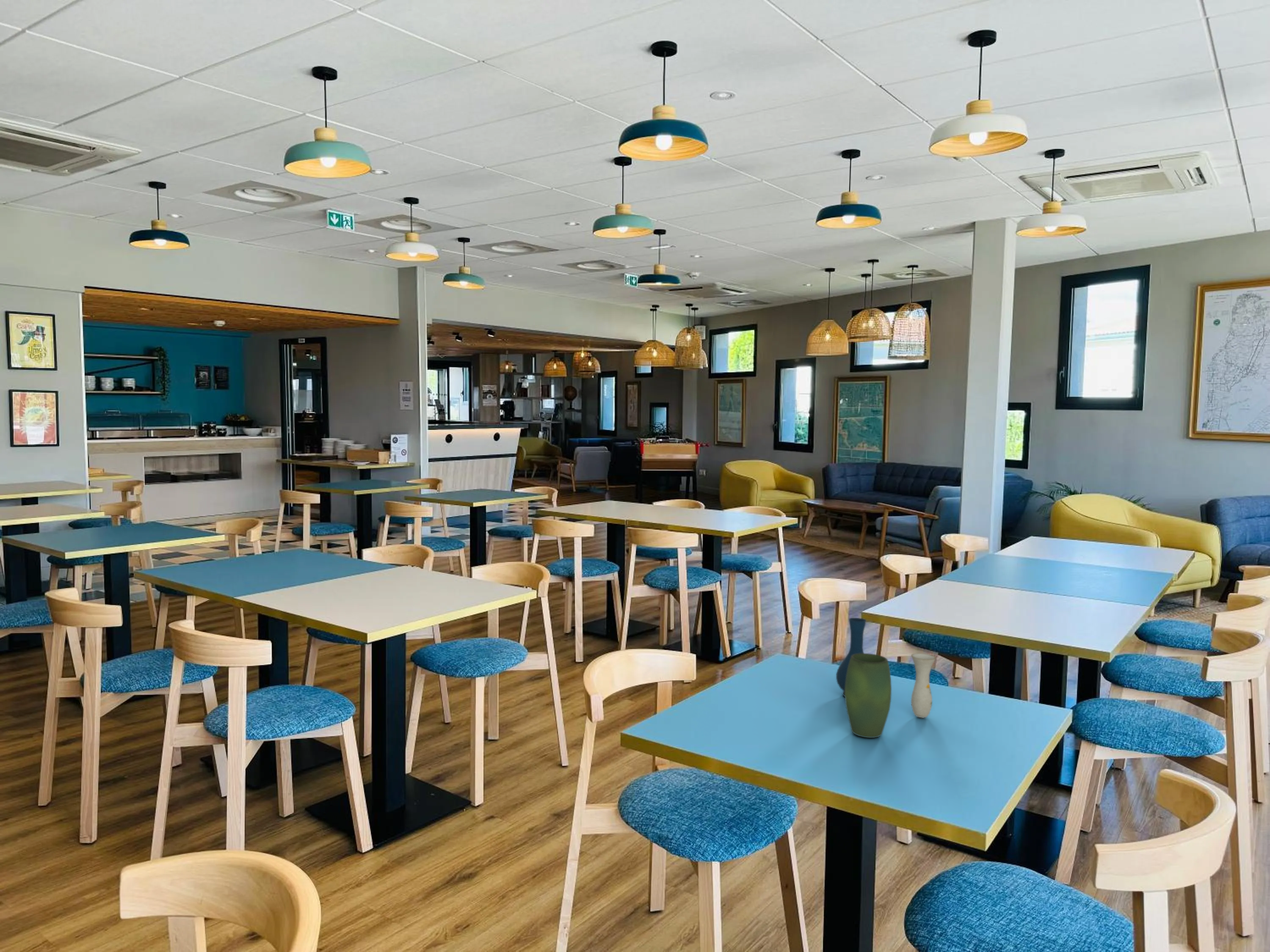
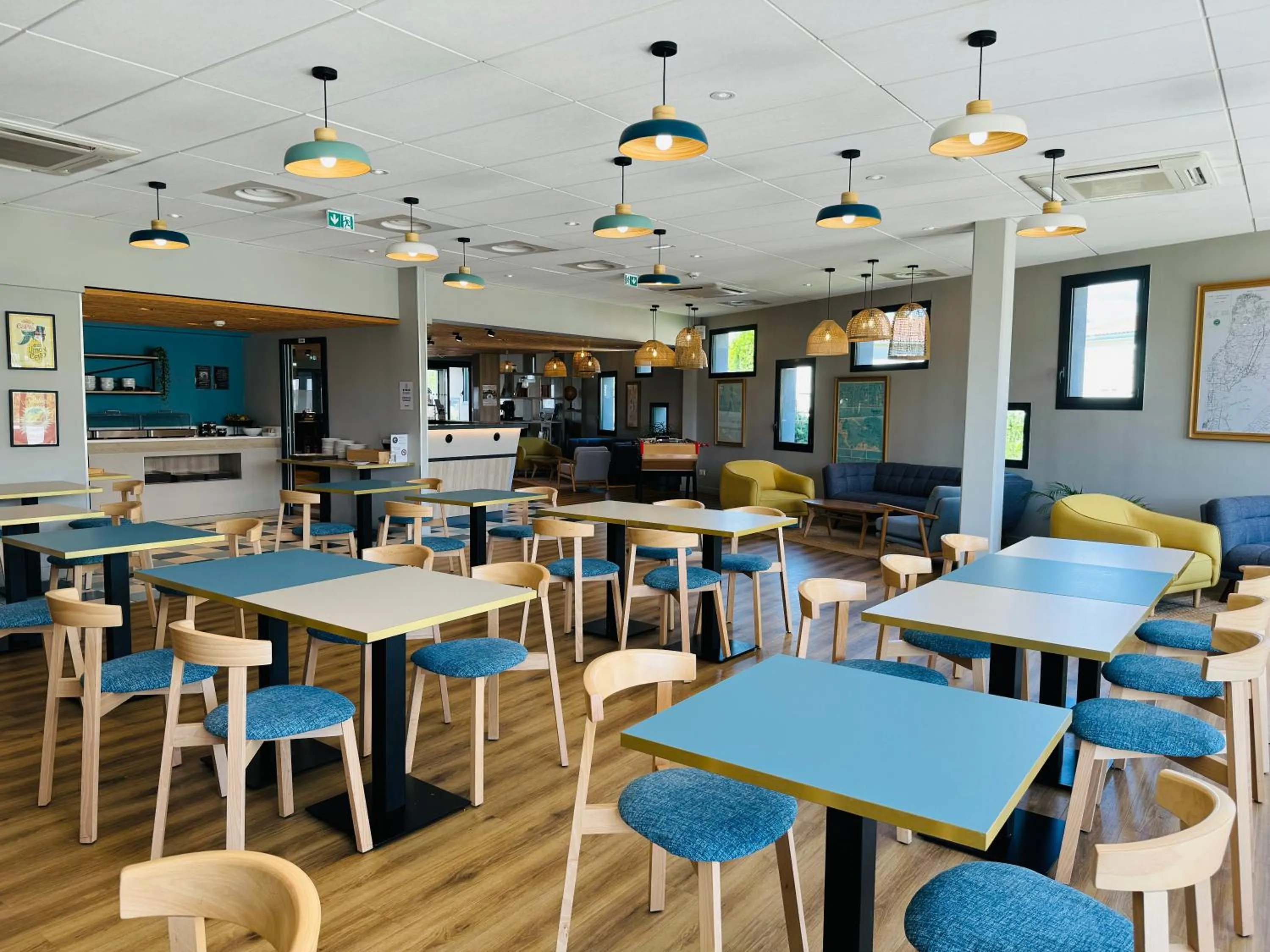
- vase (886, 675)
